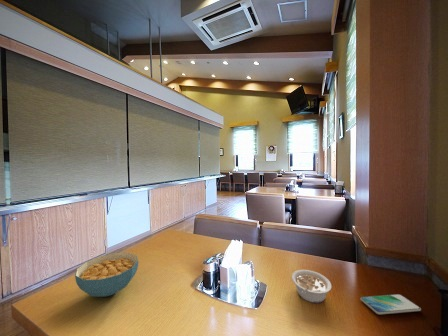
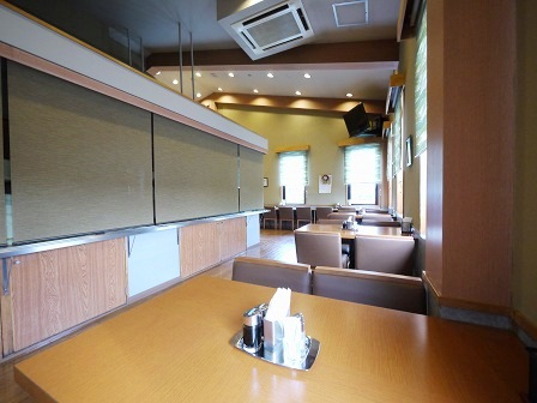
- cereal bowl (109, 277)
- smartphone (389, 303)
- legume (311, 286)
